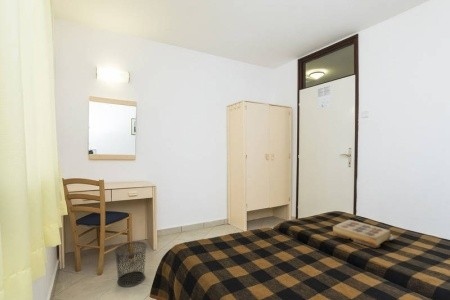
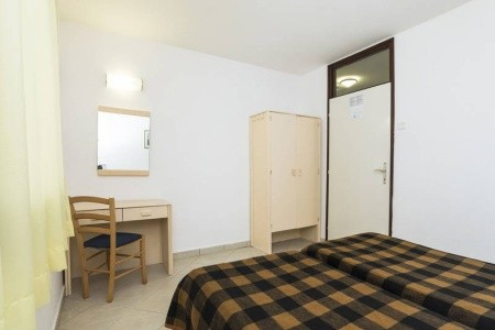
- book (363, 232)
- waste bin (131, 263)
